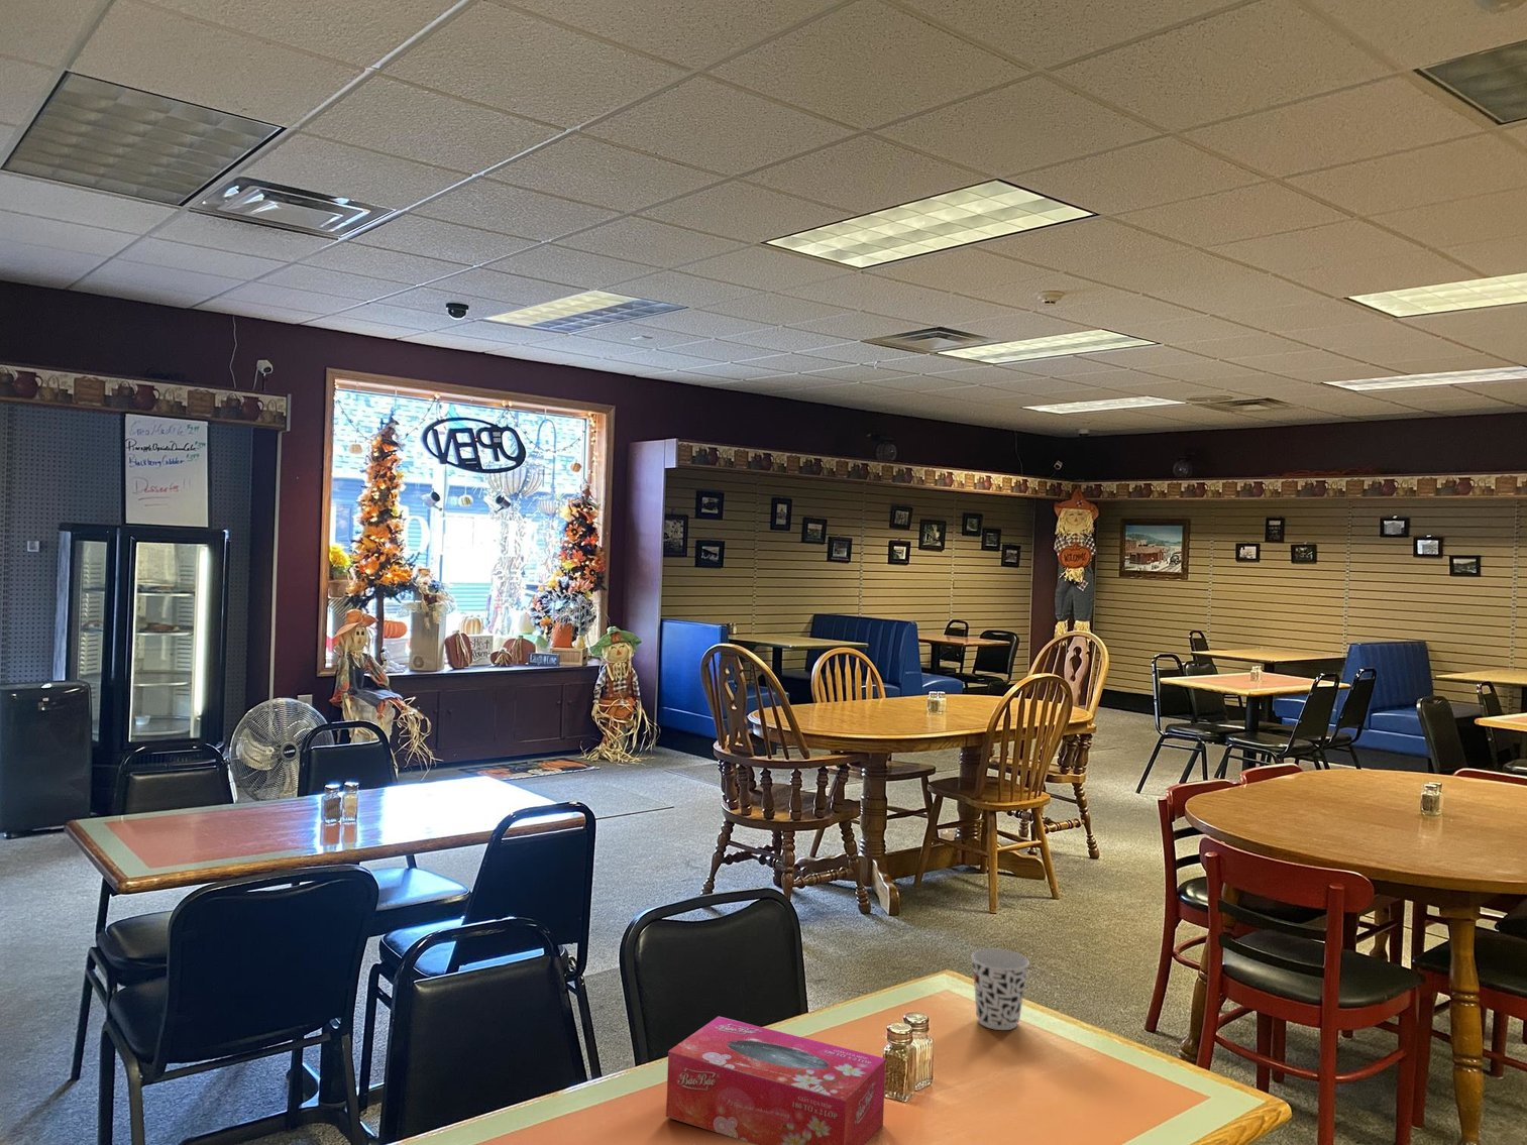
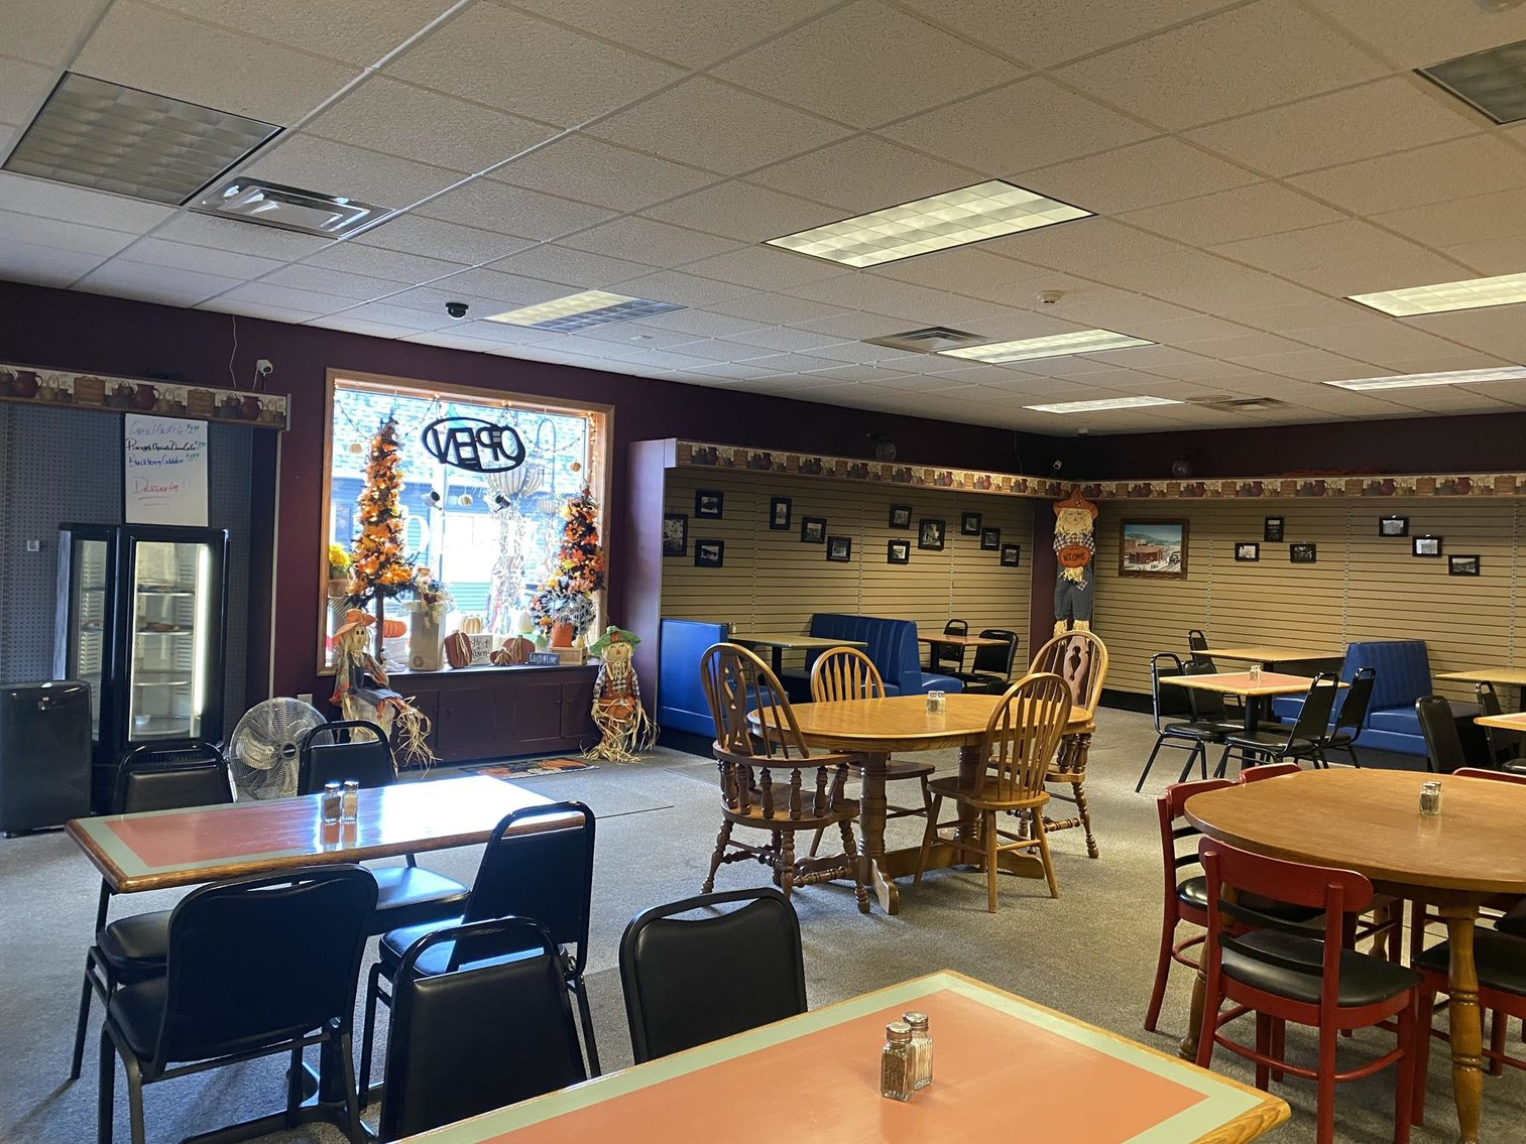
- cup (999, 990)
- tissue box (775, 1087)
